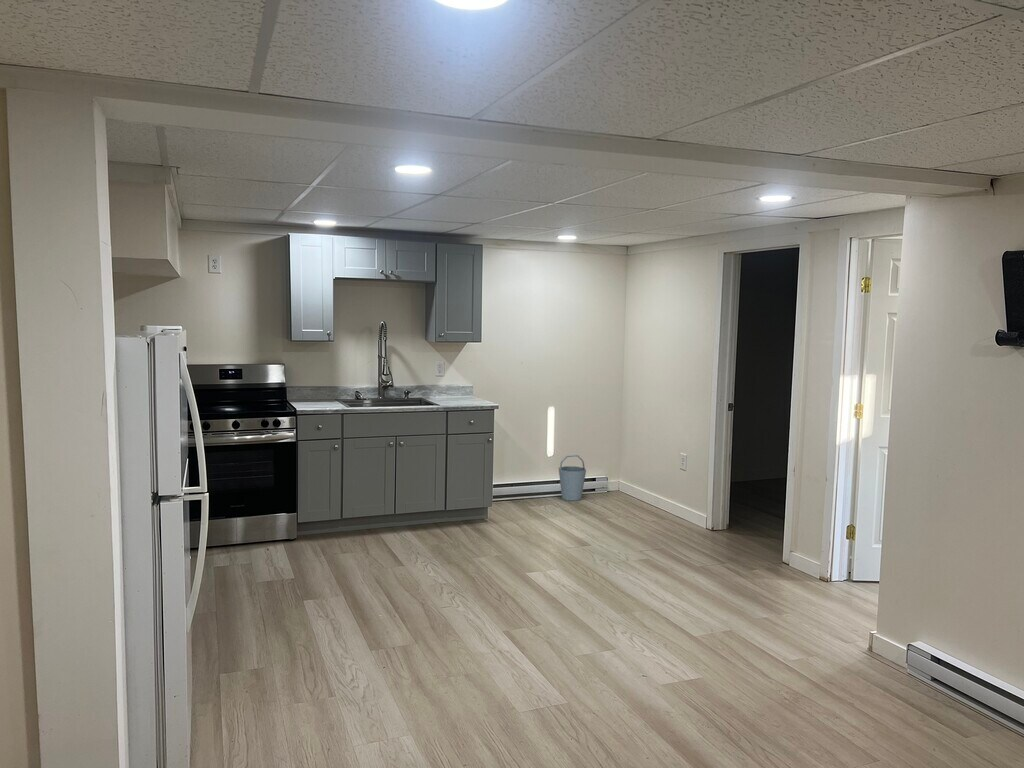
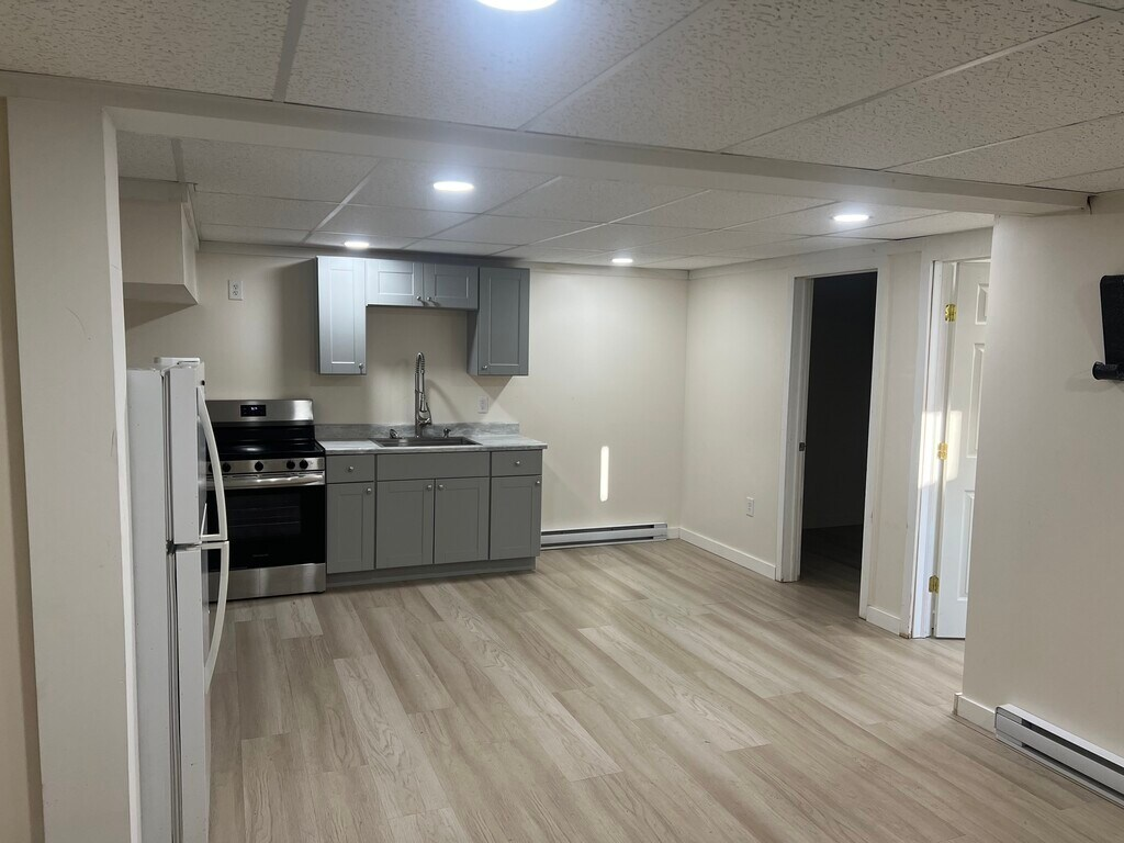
- bucket (572, 476)
